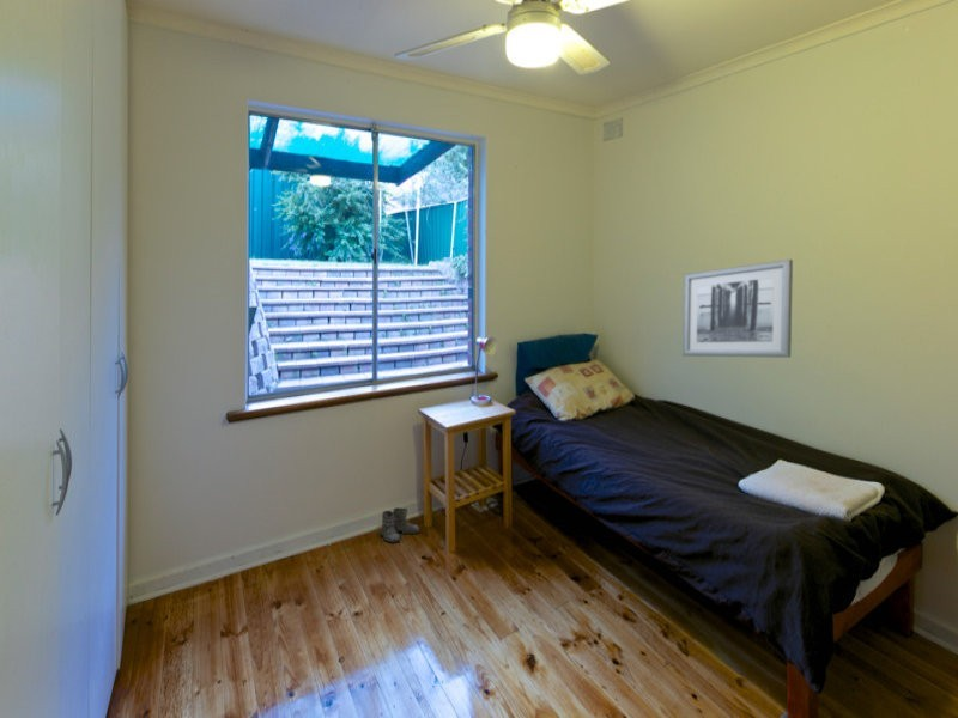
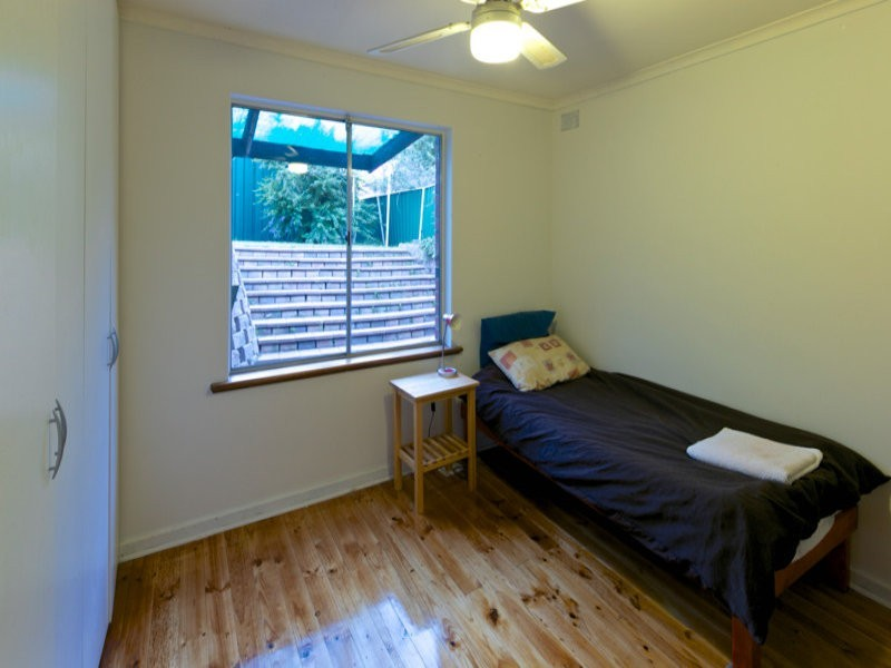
- boots (396, 523)
- wall art (732, 311)
